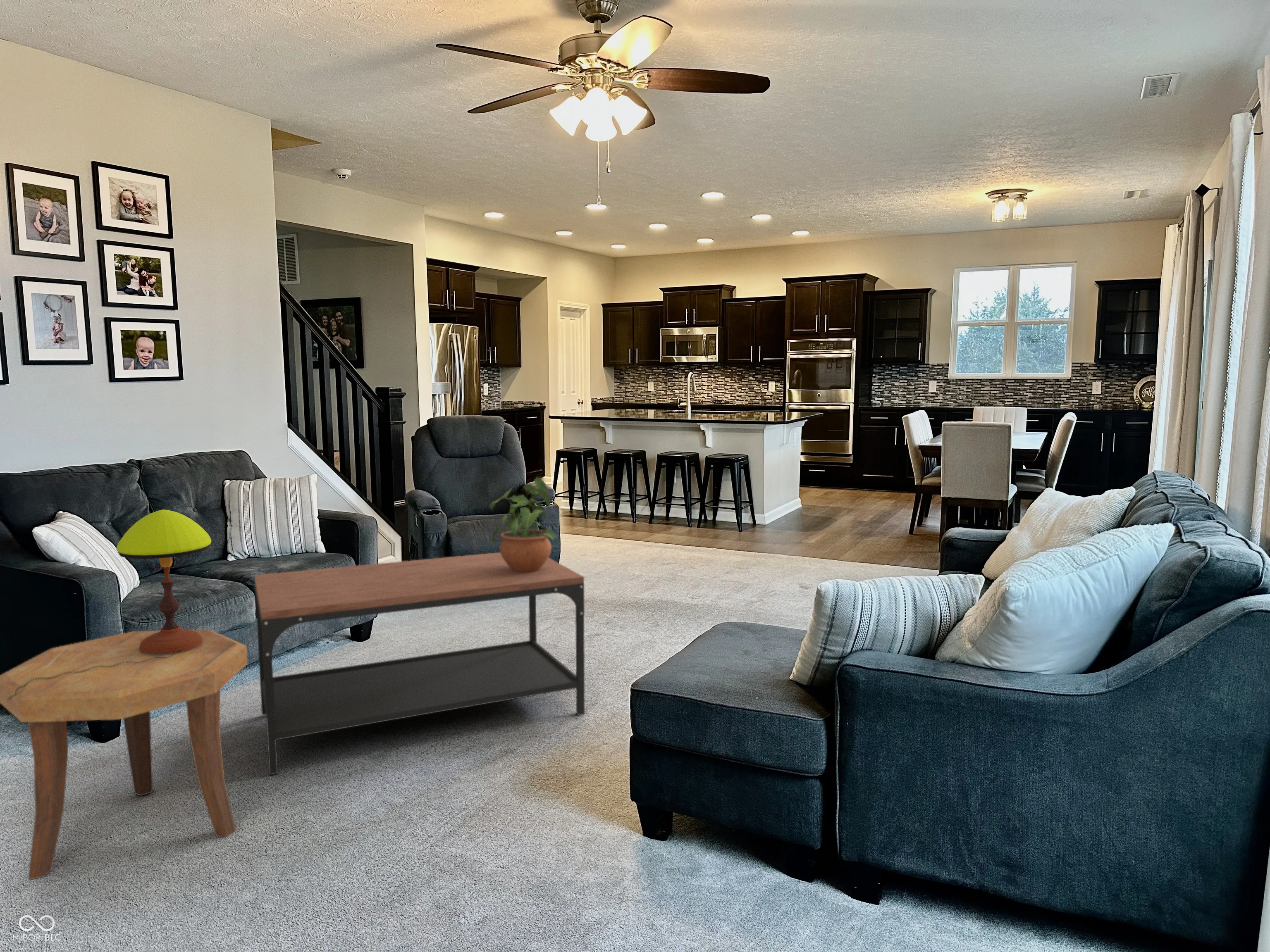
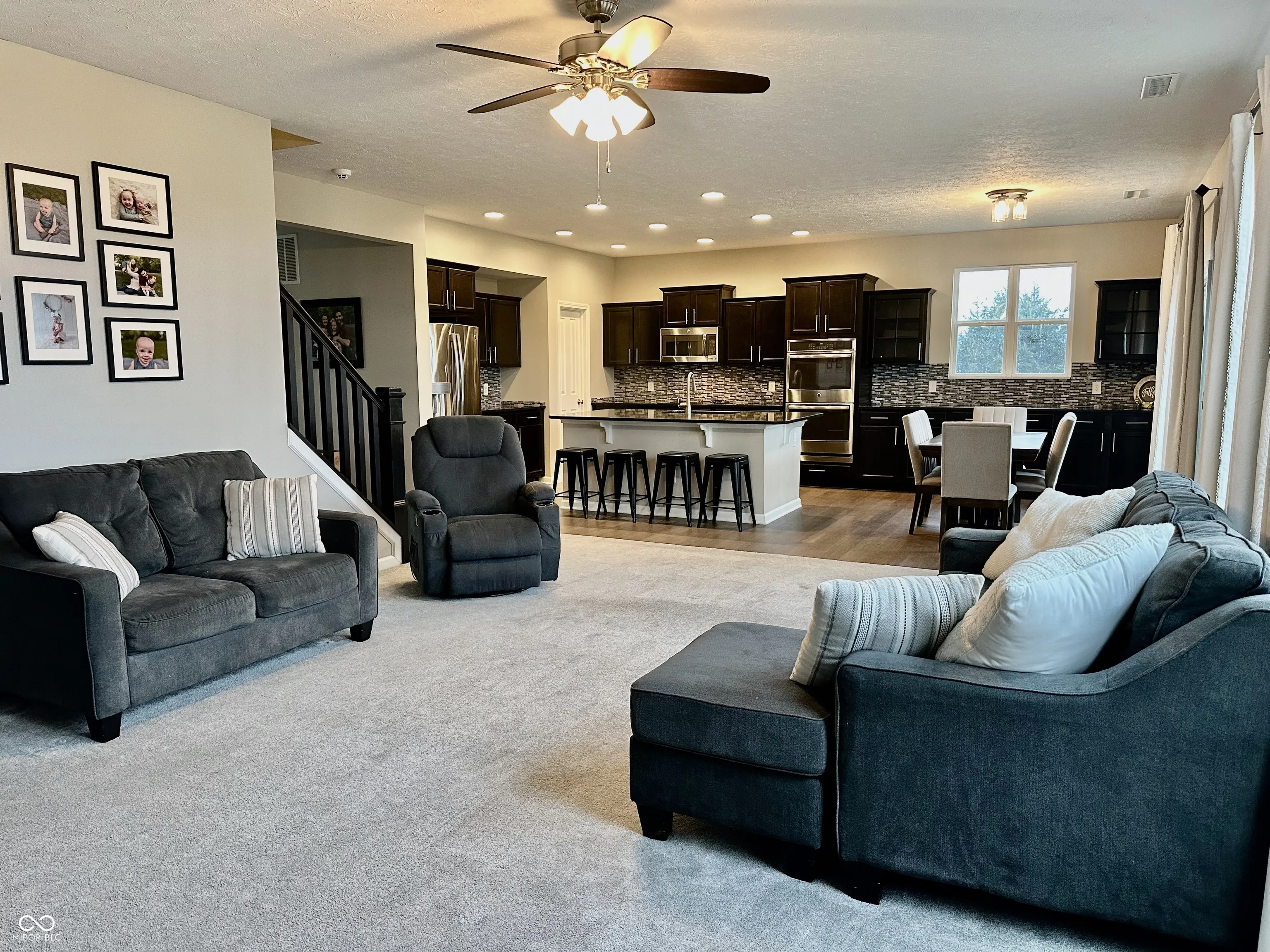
- table lamp (126, 557)
- side table (133, 745)
- potted plant (529, 522)
- coffee table (421, 656)
